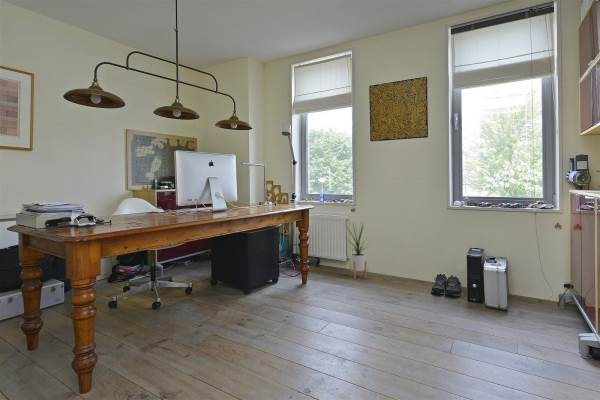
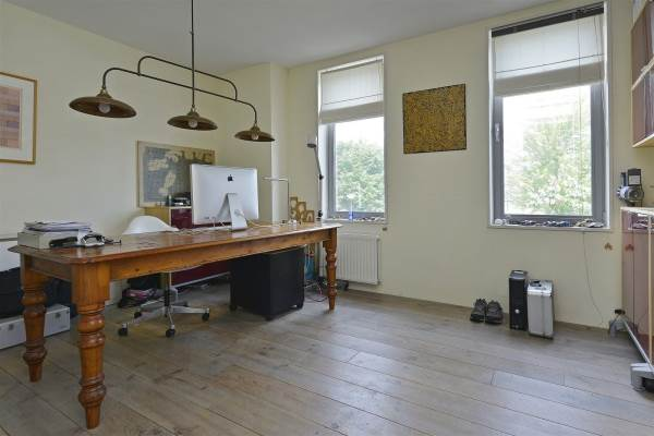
- house plant (358, 247)
